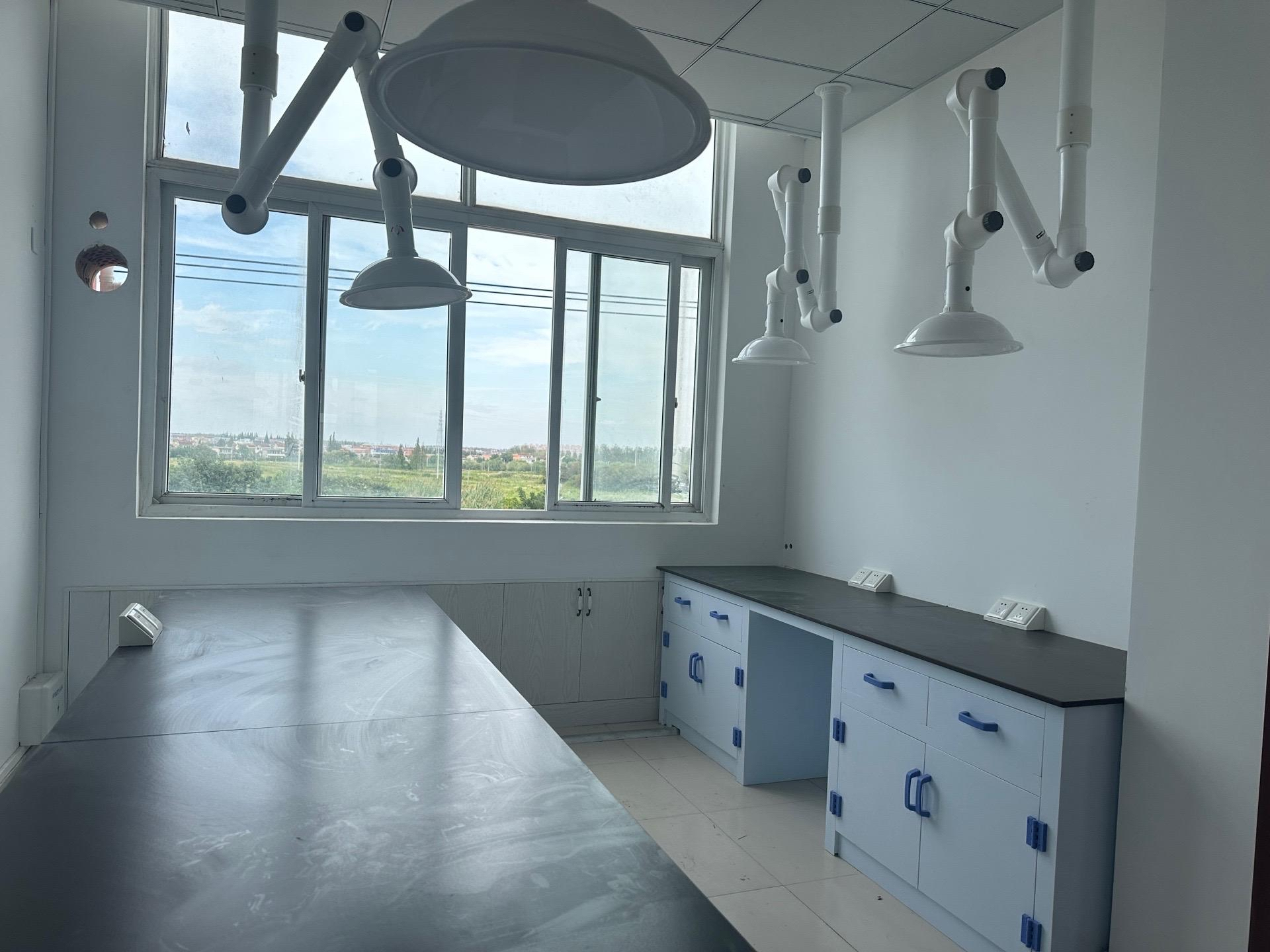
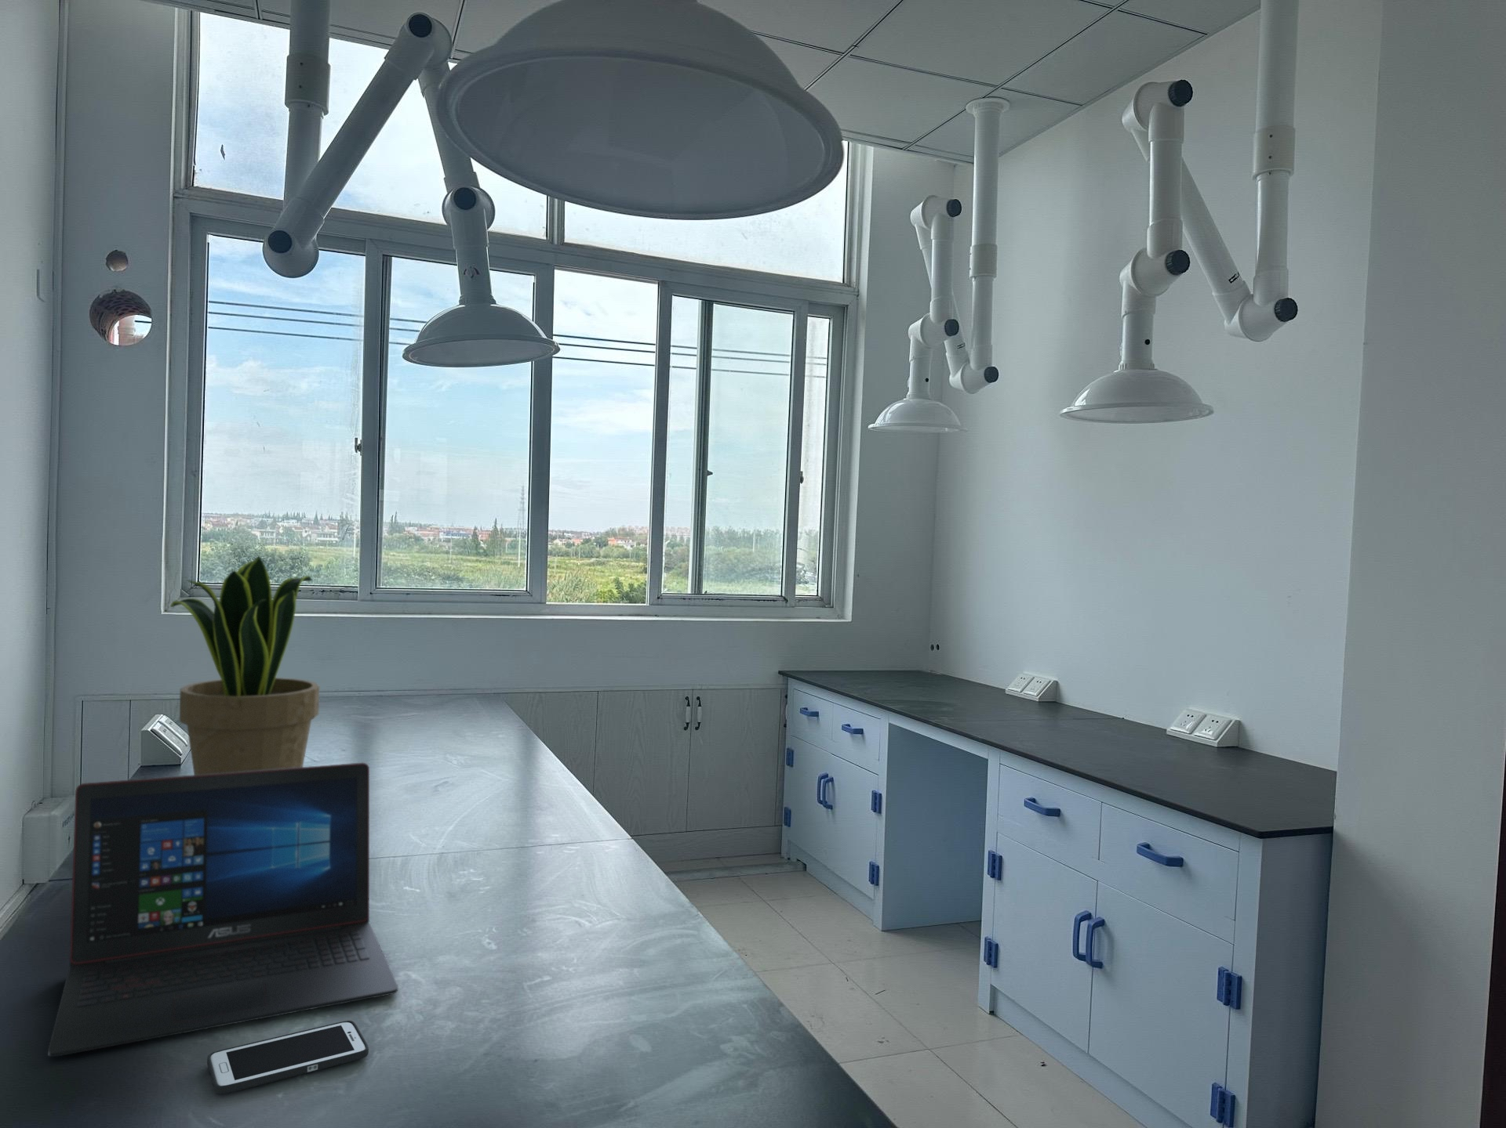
+ laptop (234, 889)
+ potted plant (244, 681)
+ cell phone (288, 1056)
